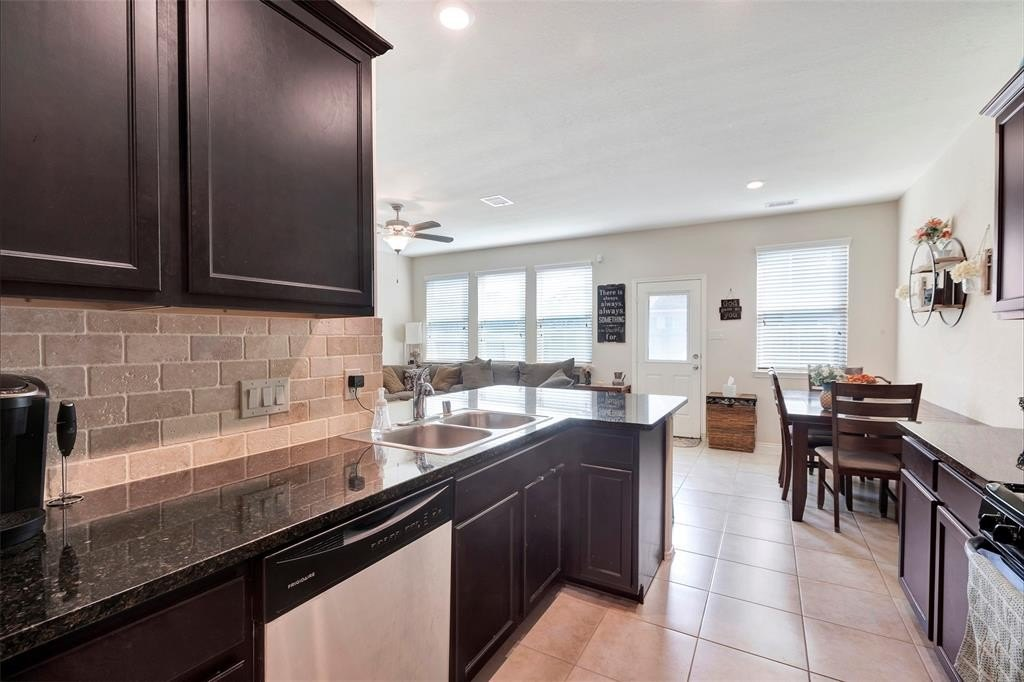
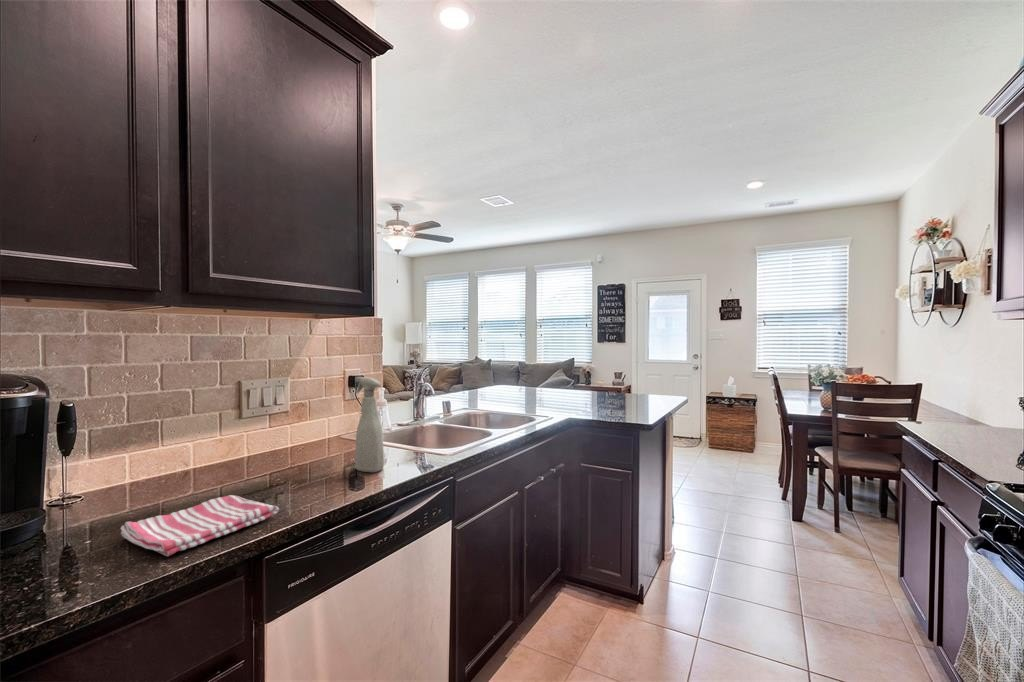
+ dish towel (205, 518)
+ spray bottle (369, 423)
